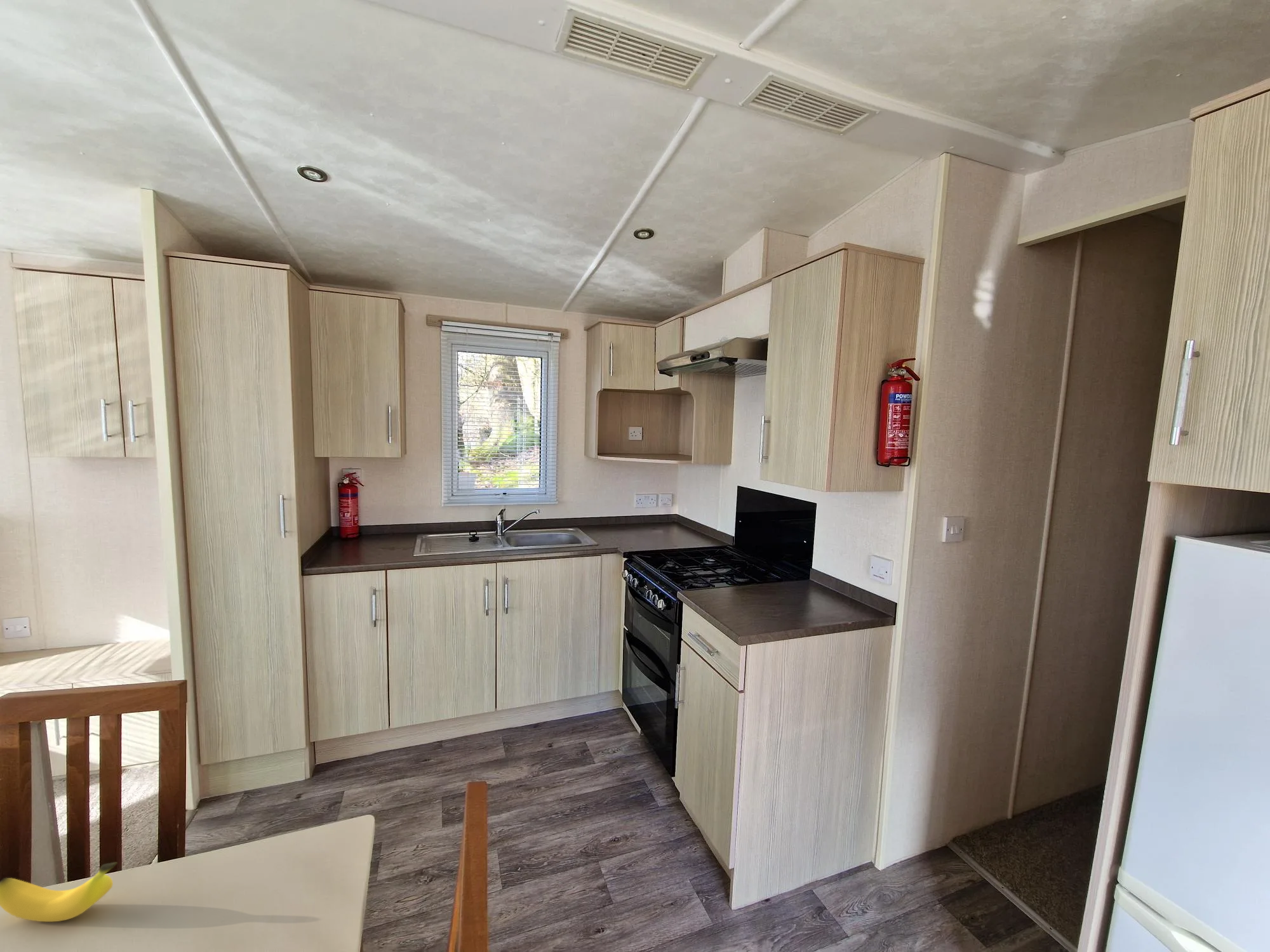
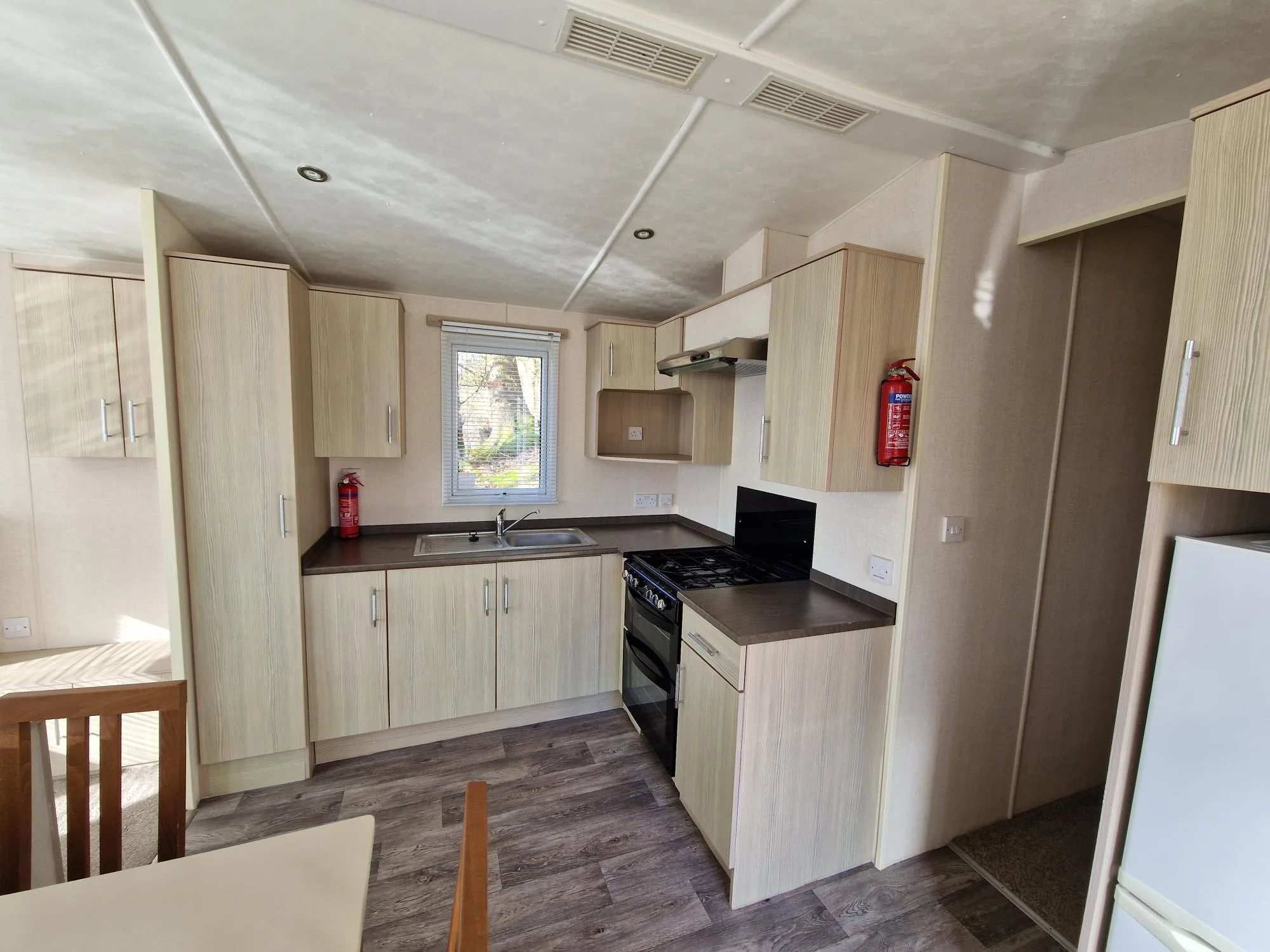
- banana (59, 890)
